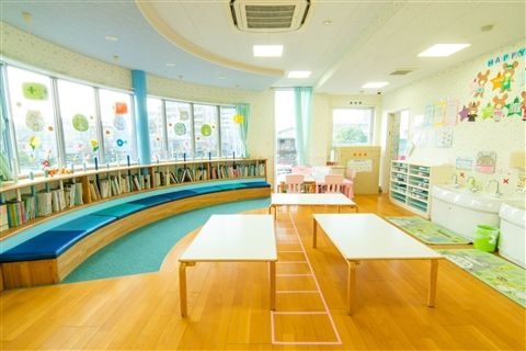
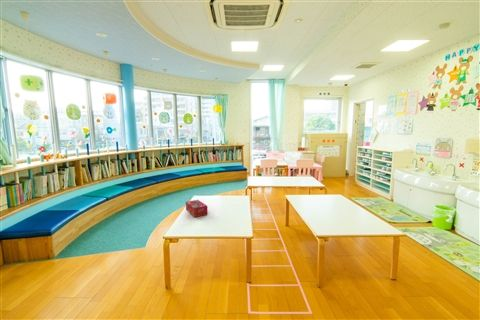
+ tissue box (196, 207)
